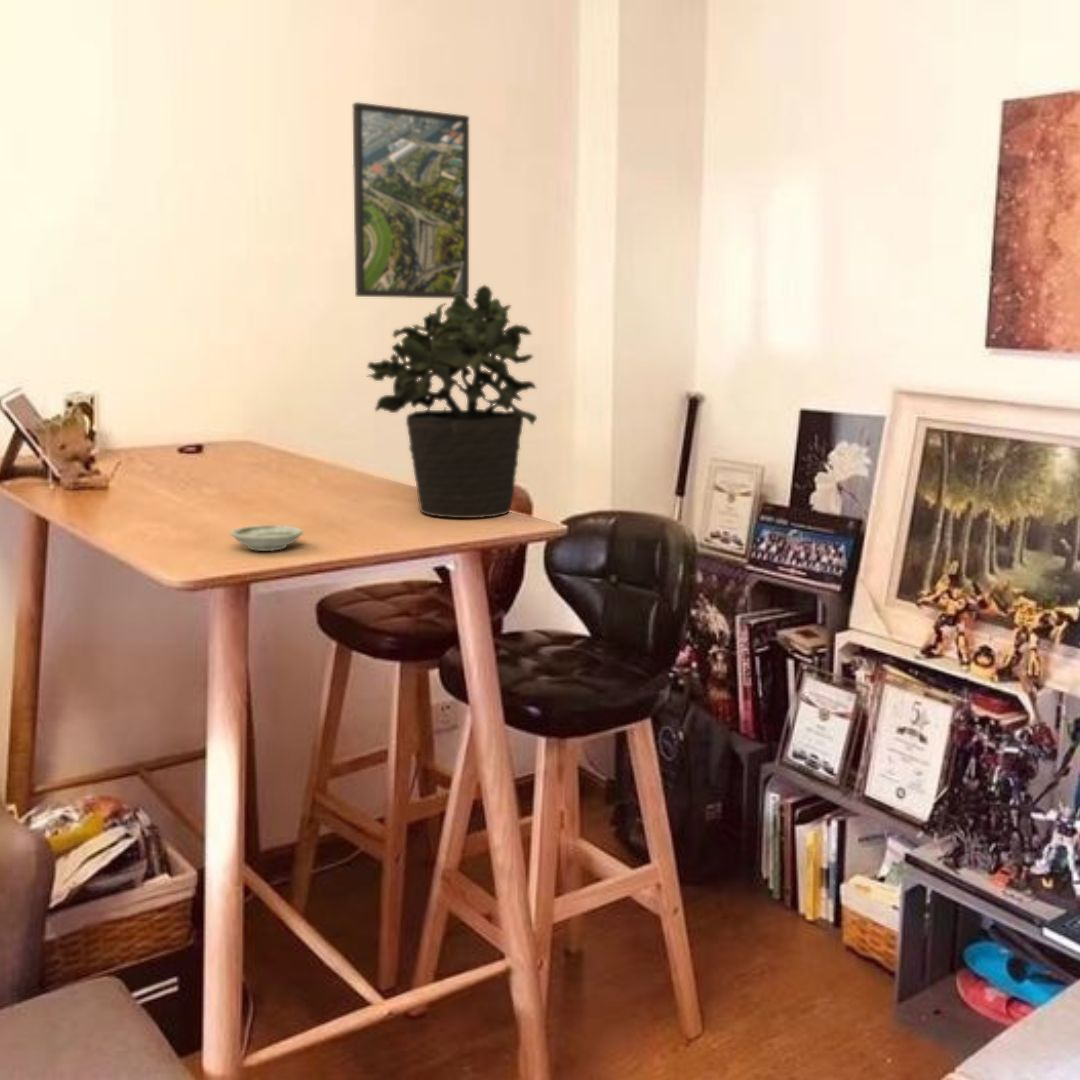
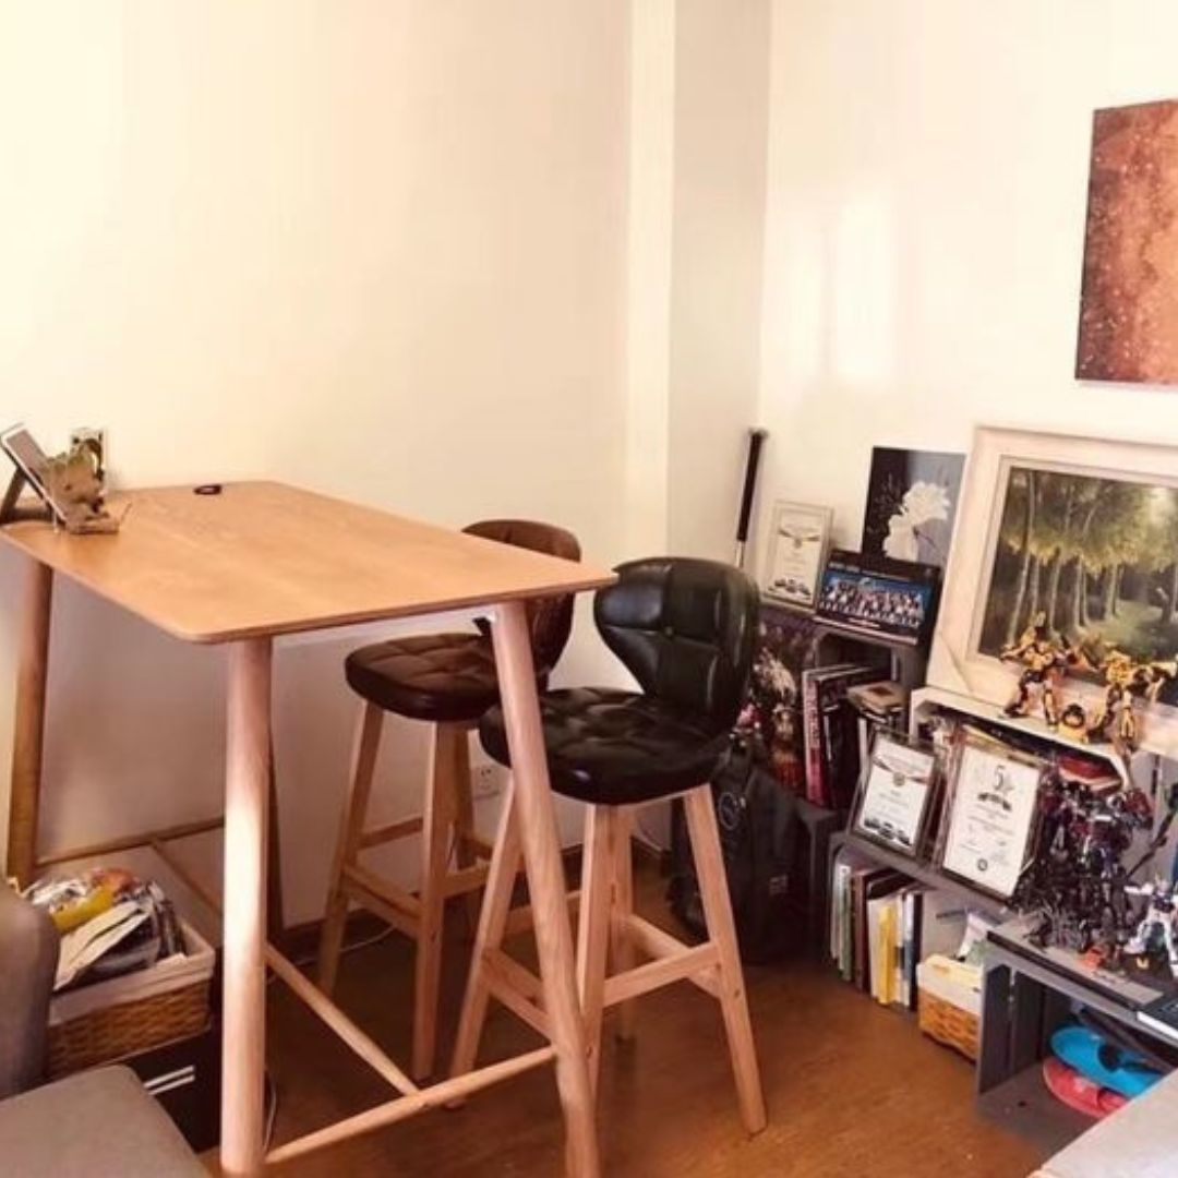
- saucer (267, 539)
- potted plant (467, 400)
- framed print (413, 204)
